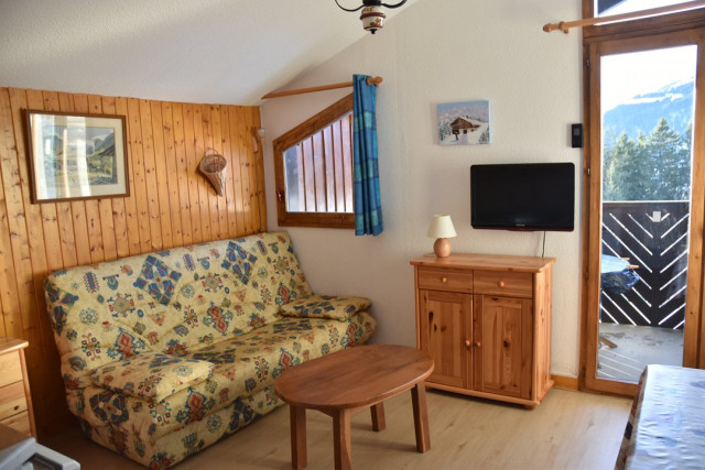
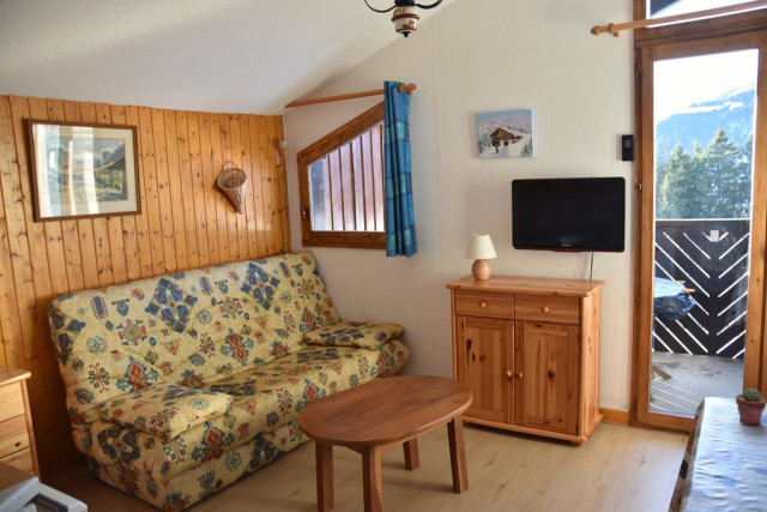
+ potted succulent (750, 405)
